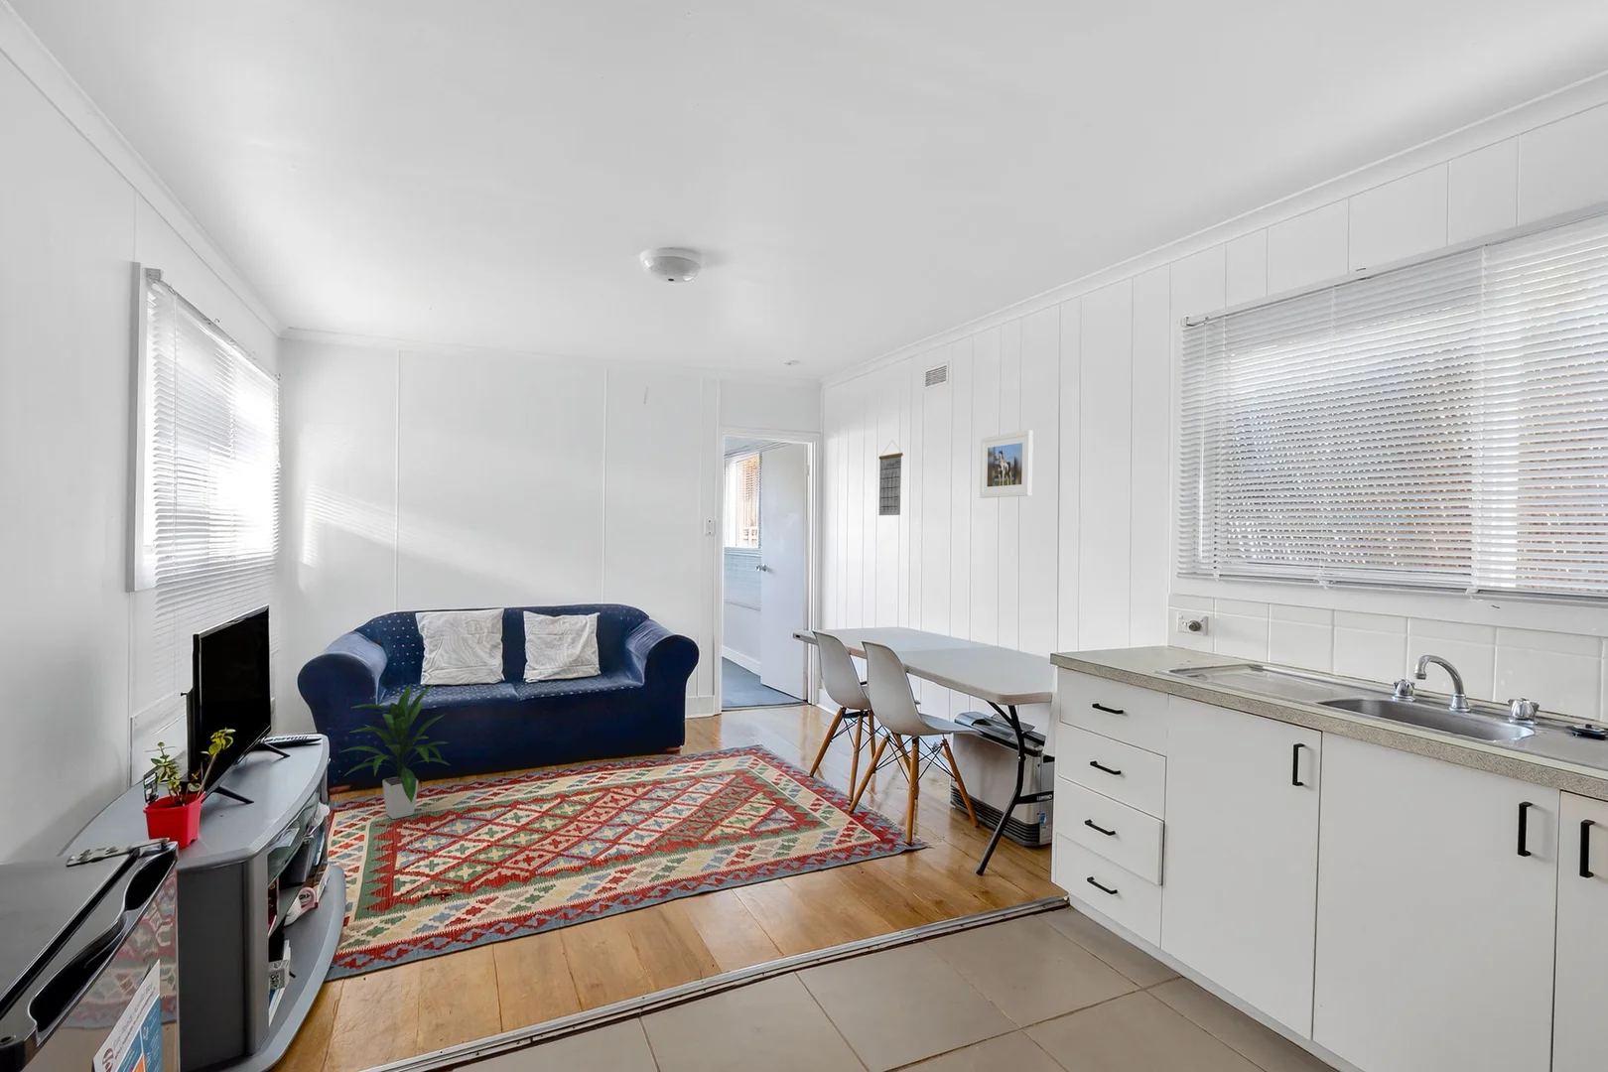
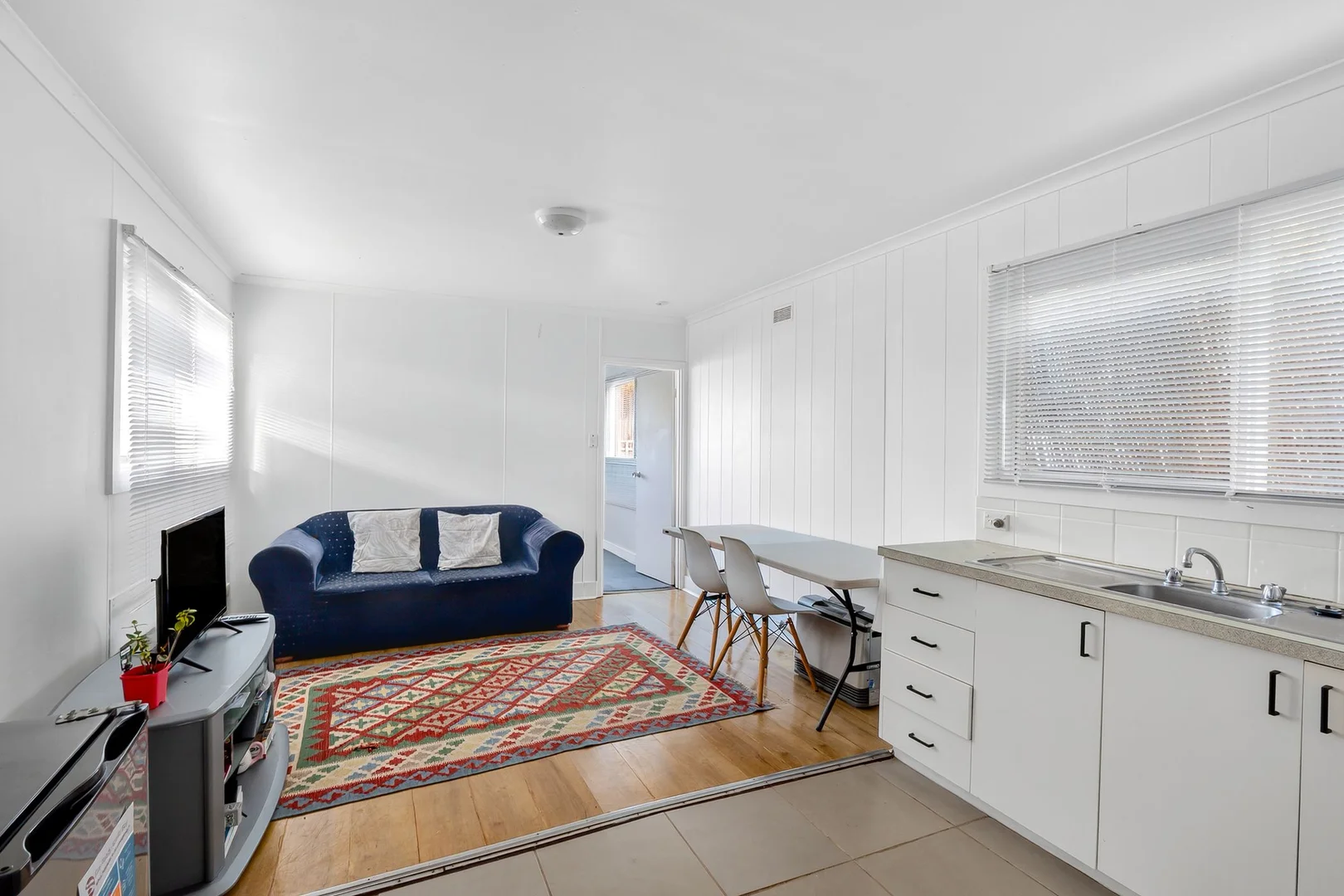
- calendar (889, 477)
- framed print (1005, 465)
- indoor plant (400, 750)
